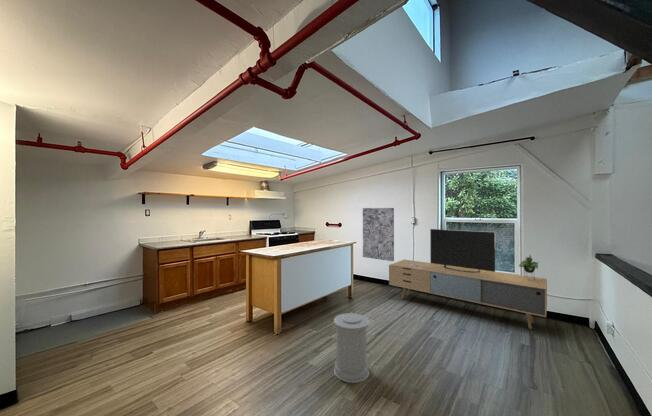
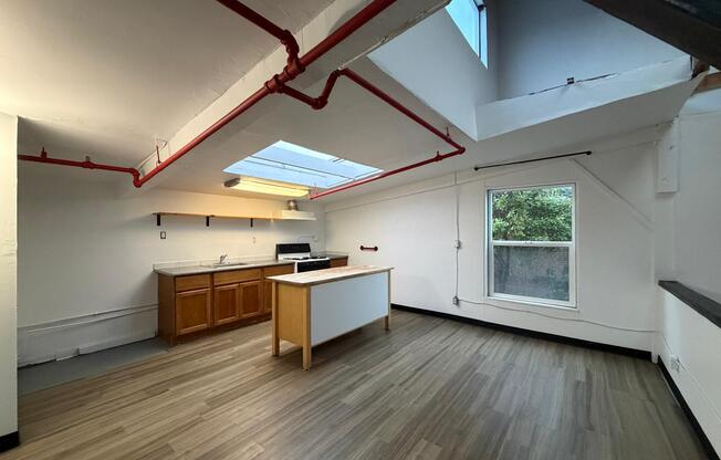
- wall art (377, 233)
- media console (459, 269)
- trash can (351, 344)
